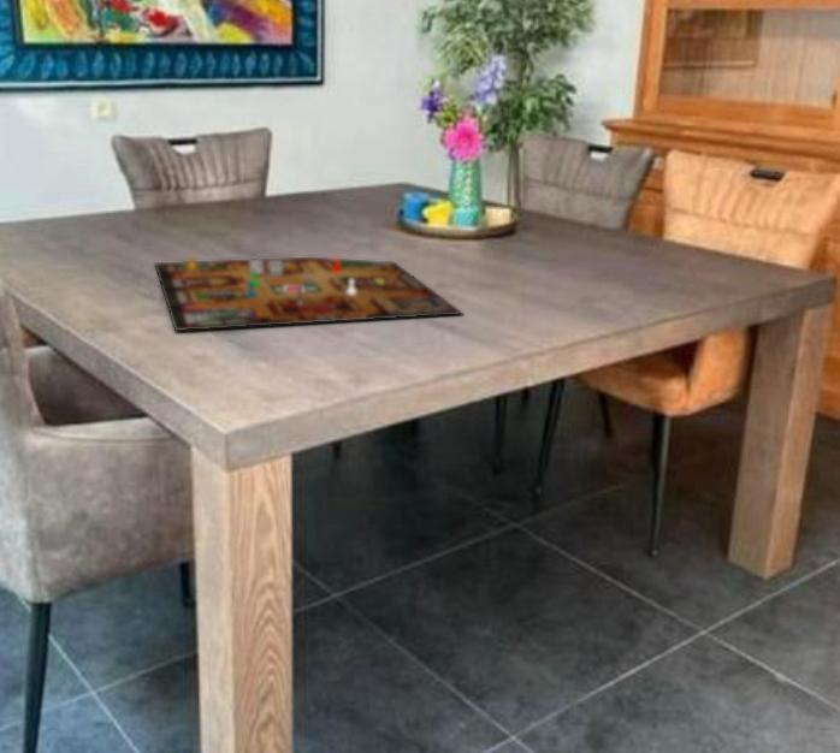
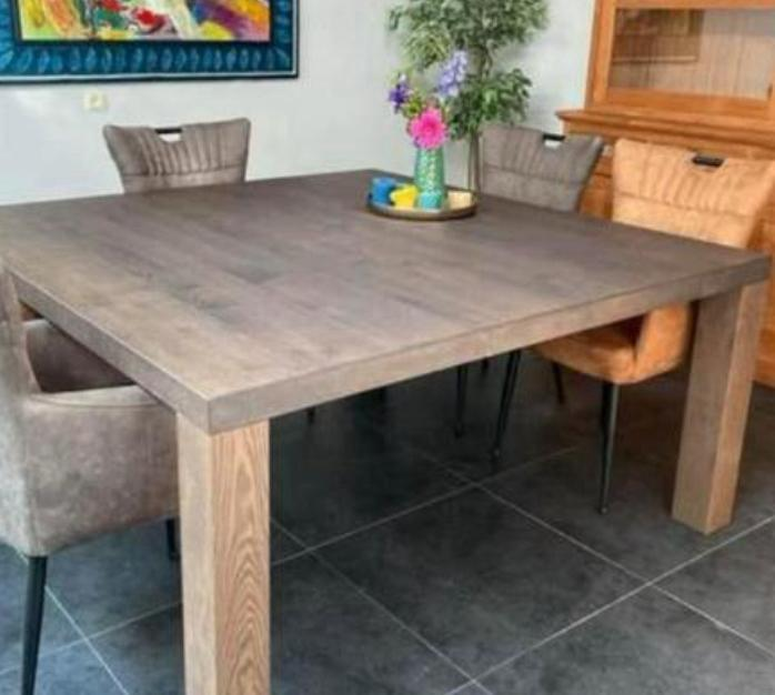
- gameboard (296, 278)
